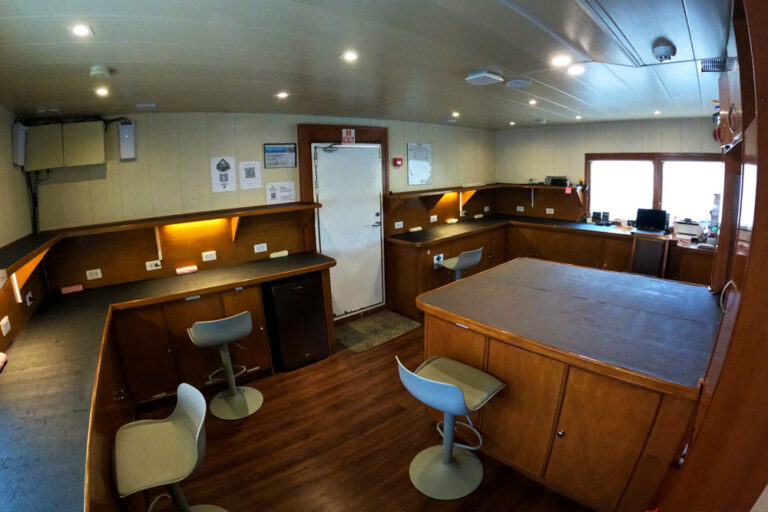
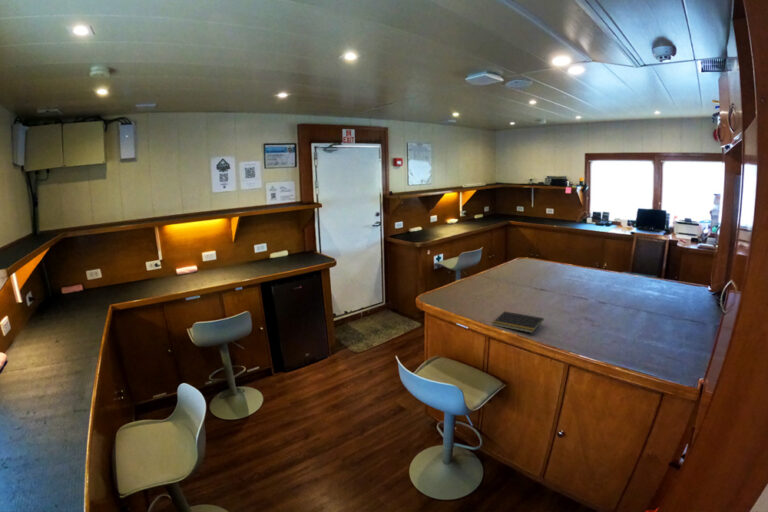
+ notepad (517, 321)
